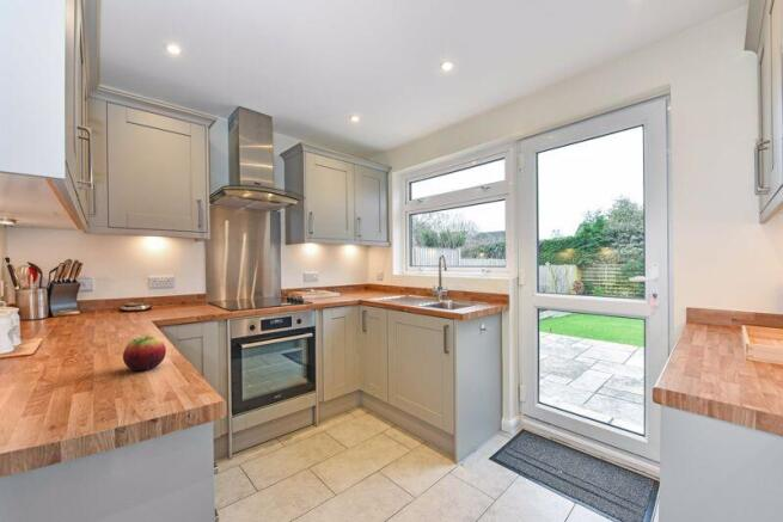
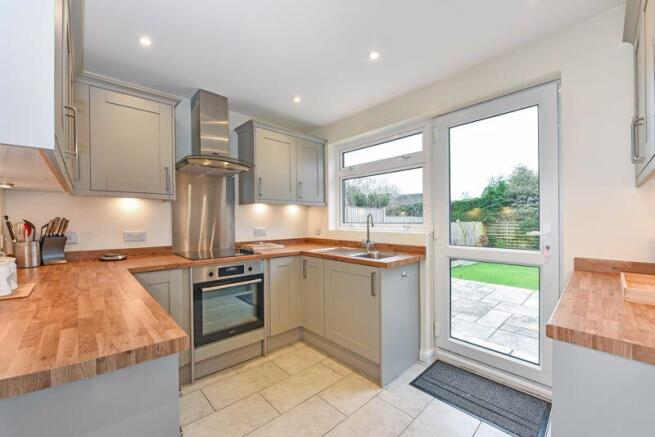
- fruit (145, 351)
